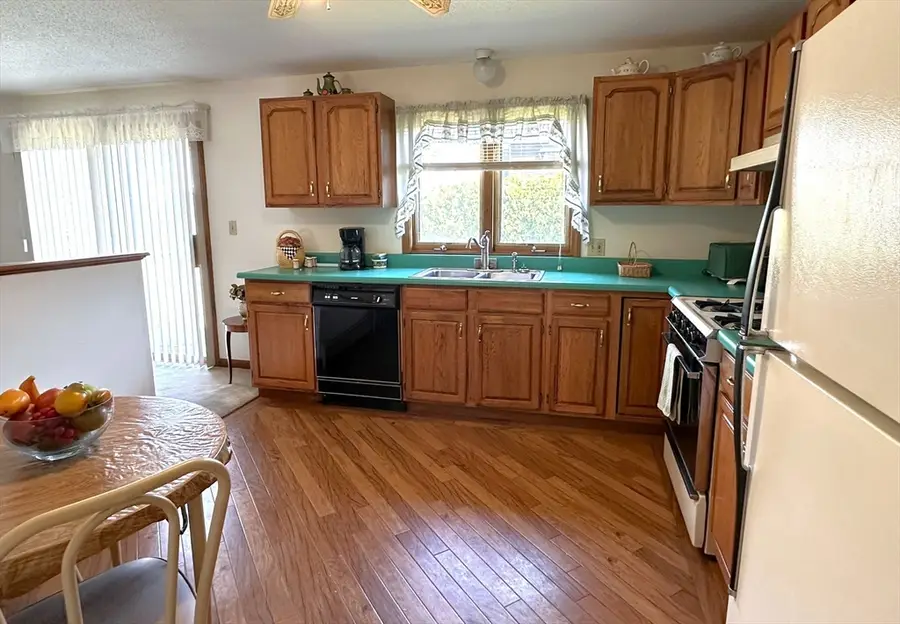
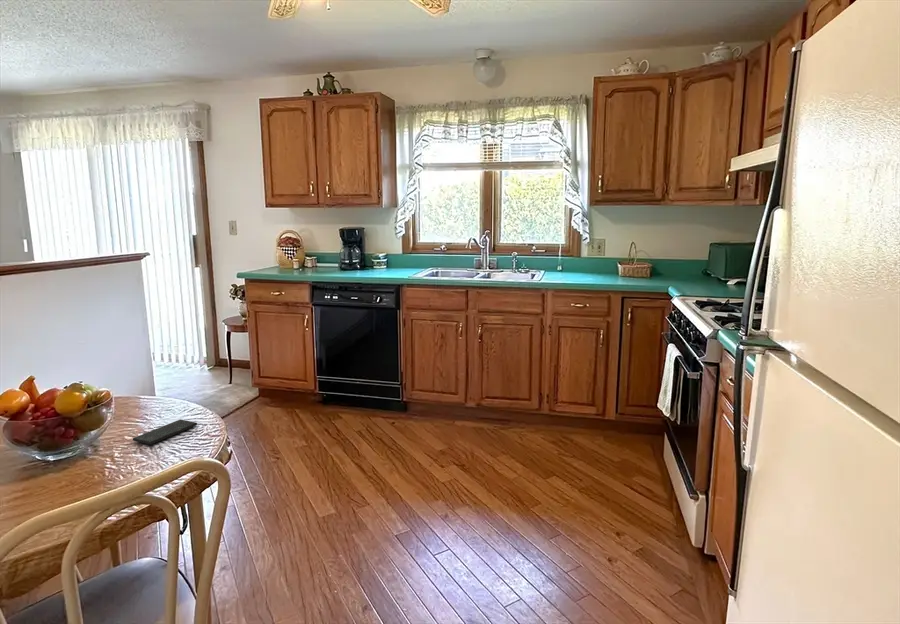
+ smartphone (166, 431)
